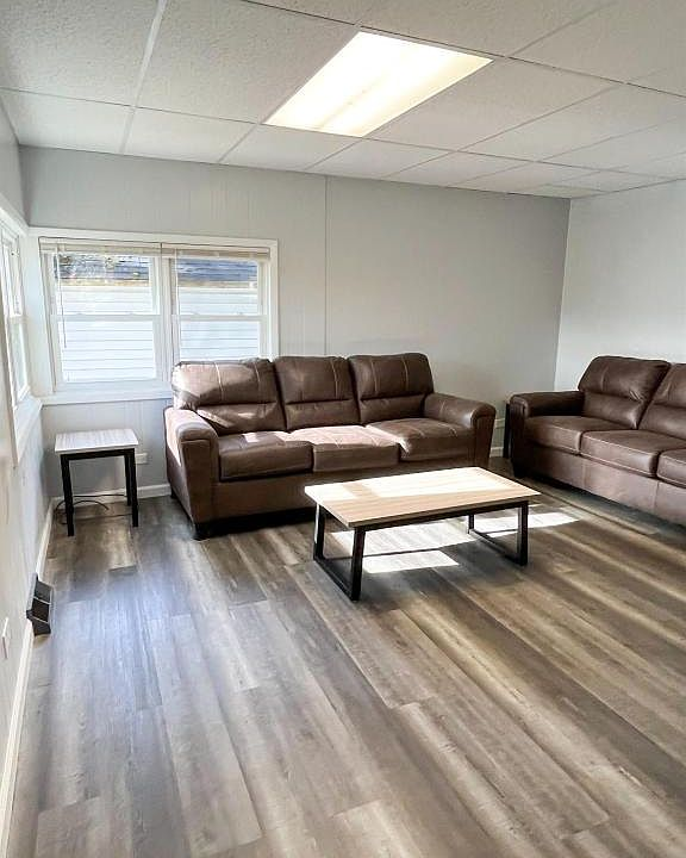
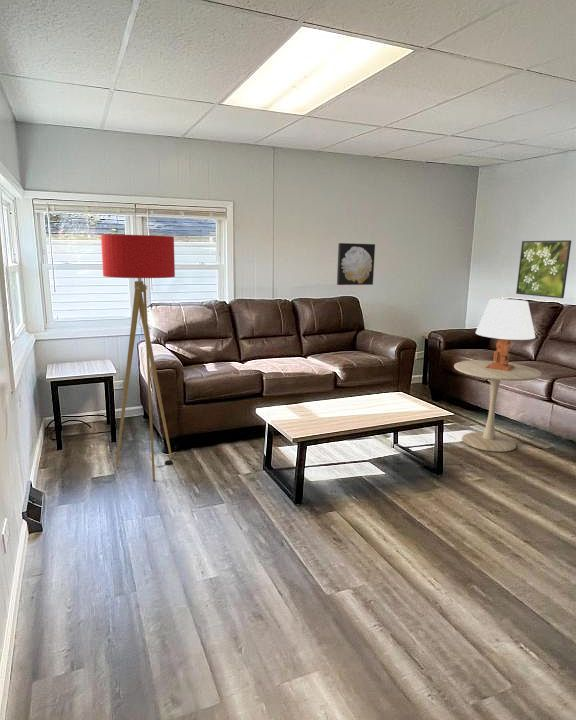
+ table lamp (504, 334)
+ wall art (356, 264)
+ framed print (542, 268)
+ side table (492, 406)
+ floor lamp (141, 357)
